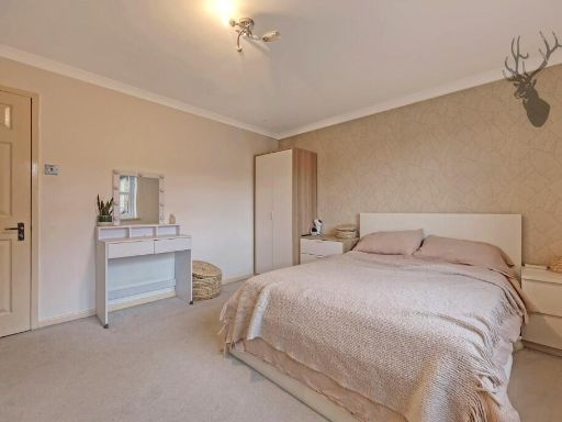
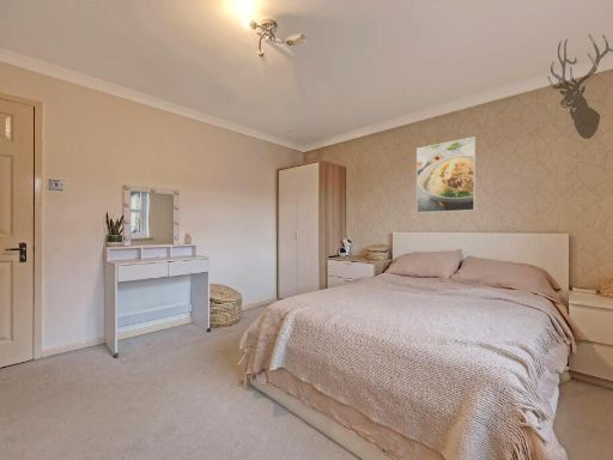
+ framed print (443, 177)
